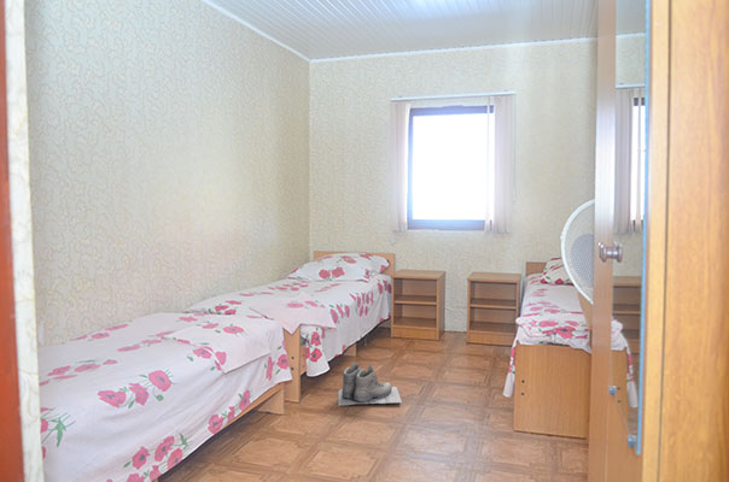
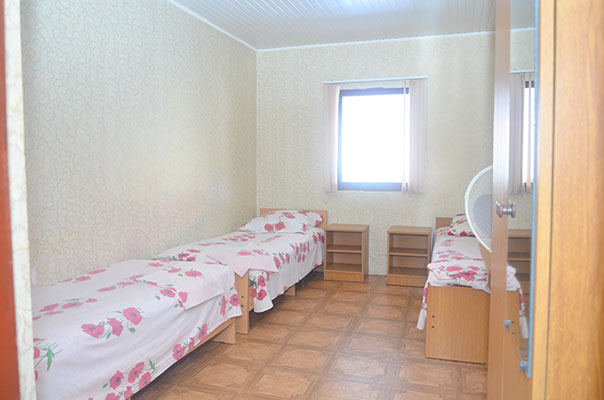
- boots (368, 380)
